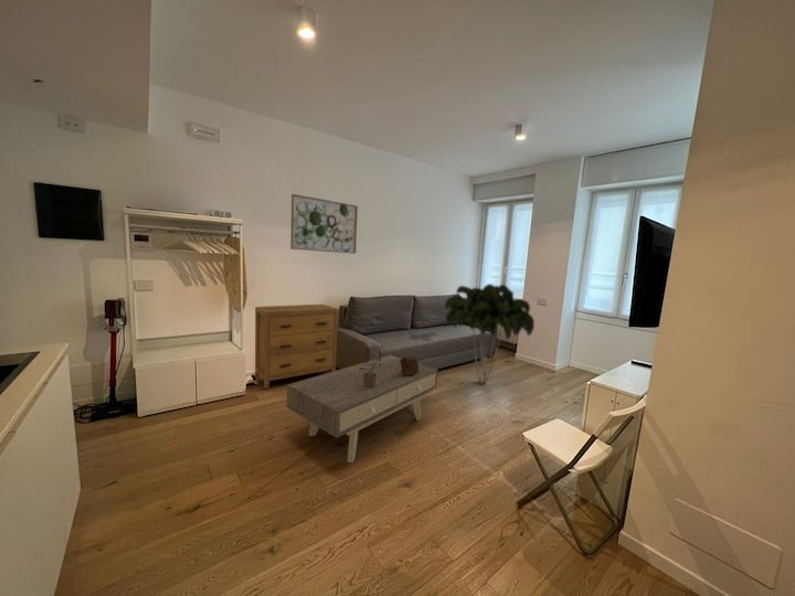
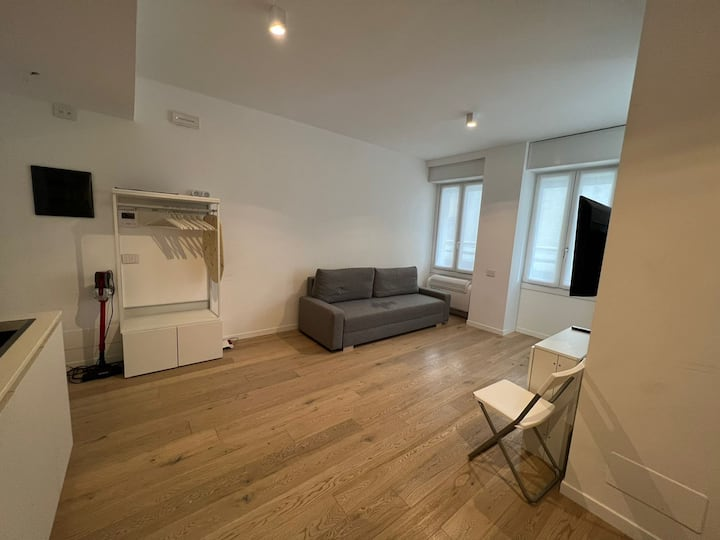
- coffee table (370, 402)
- potted plant (373, 363)
- wall art (326, 225)
- indoor plant (485, 333)
- architectural model (409, 363)
- dresser (297, 342)
